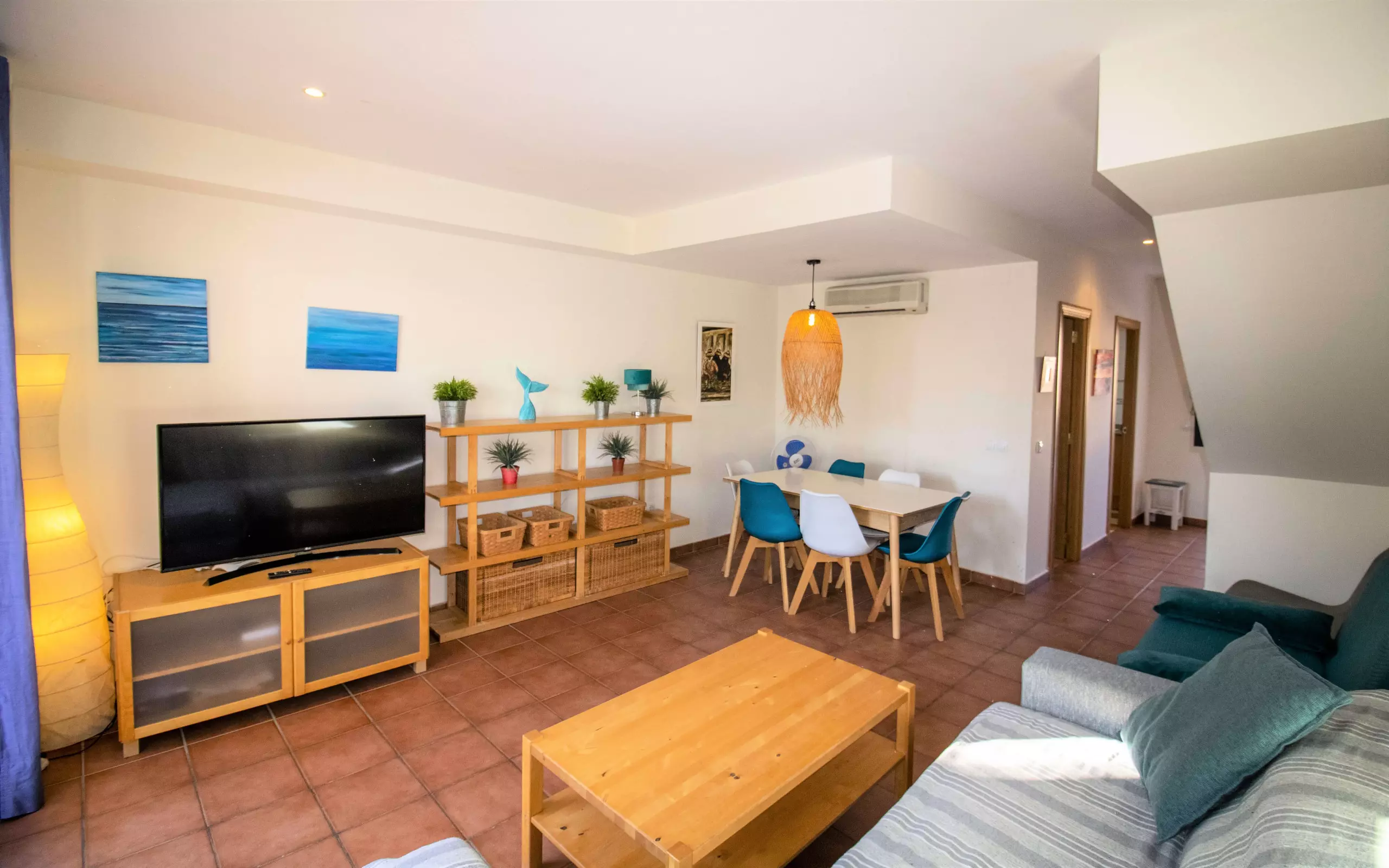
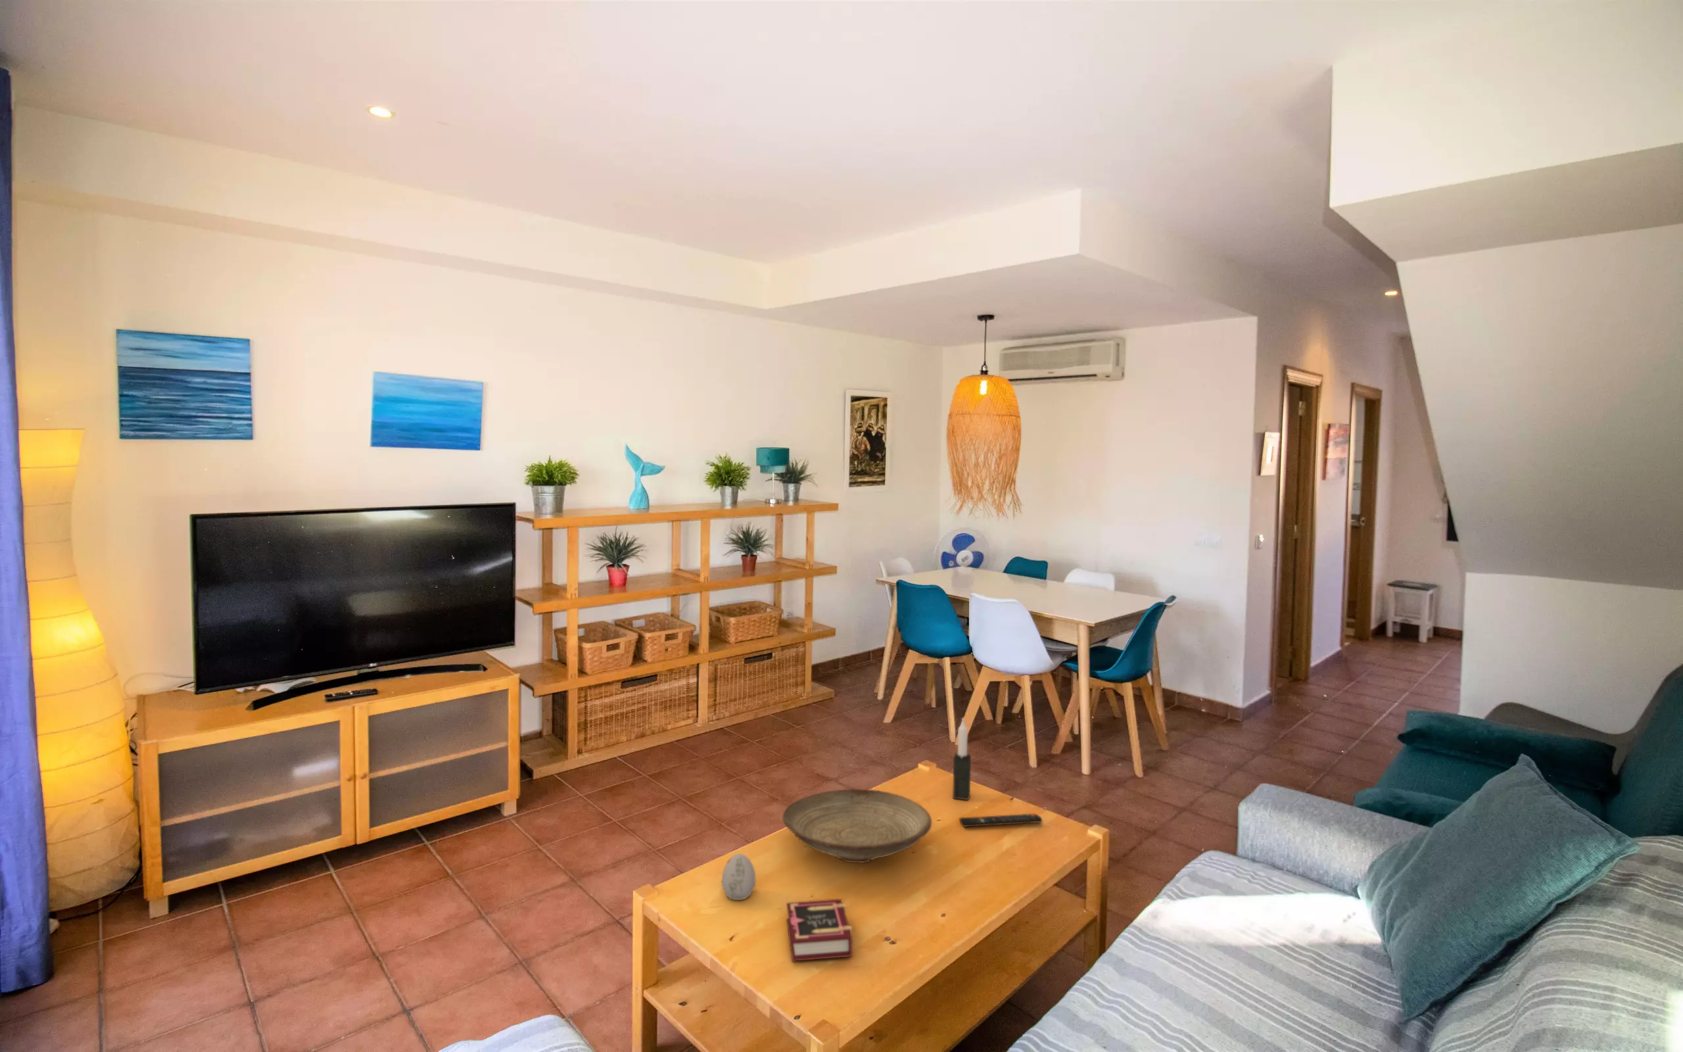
+ remote control (1001, 821)
+ decorative bowl (855, 833)
+ decorative egg (738, 875)
+ book (819, 927)
+ candle (962, 756)
